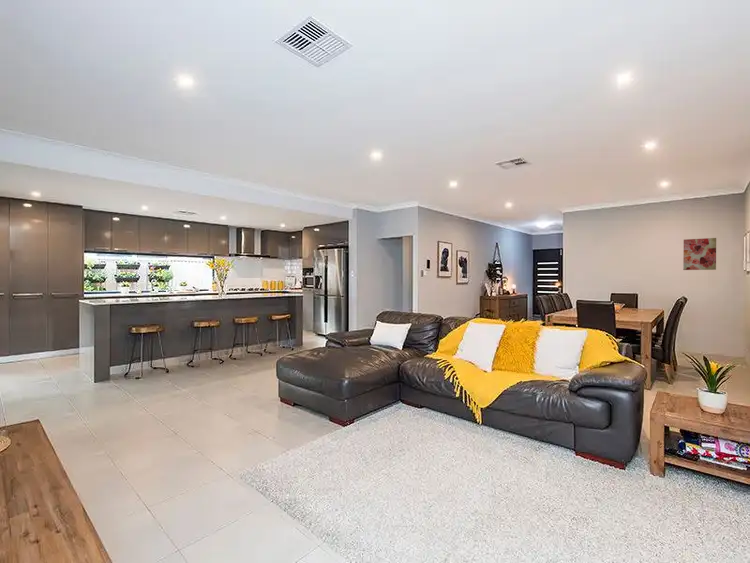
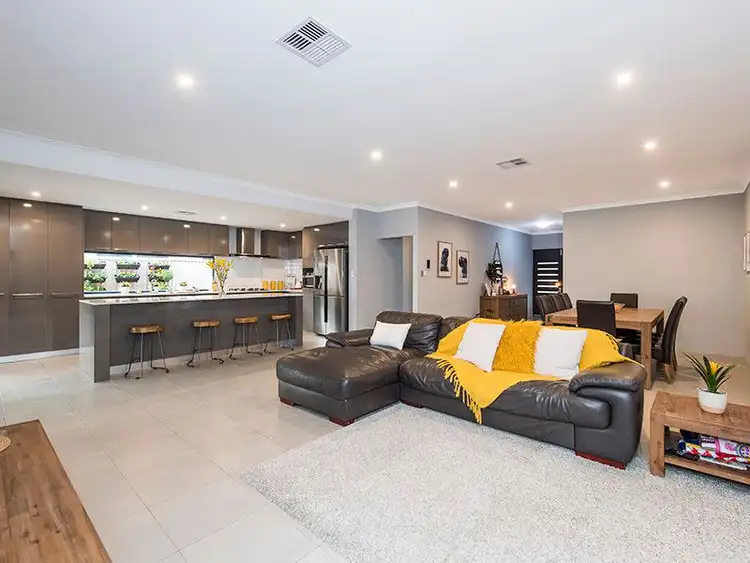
- wall art (699, 254)
